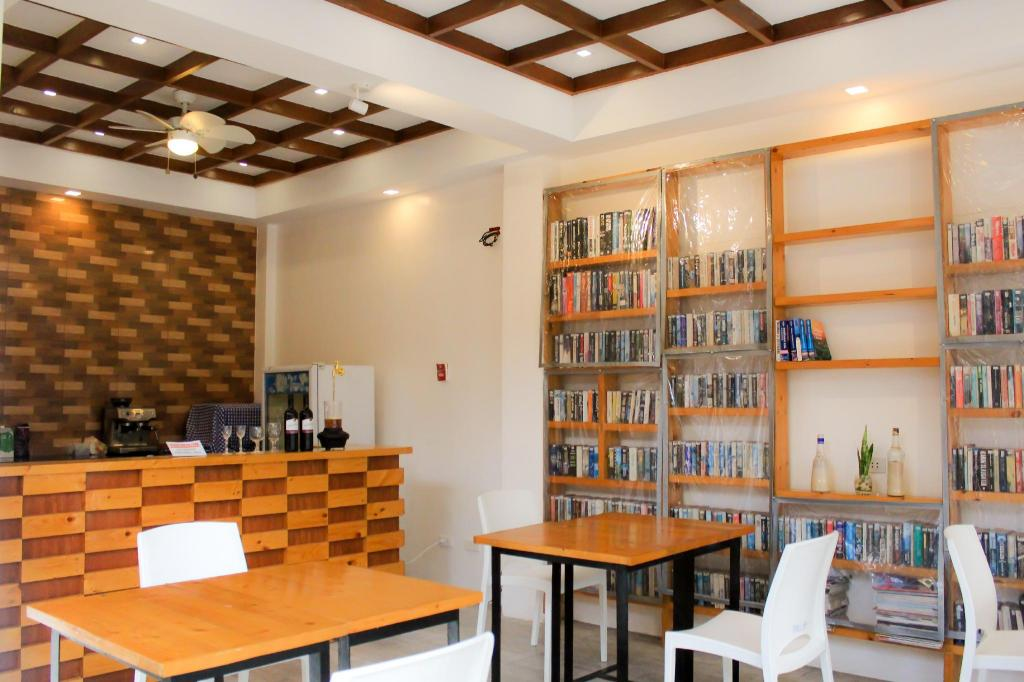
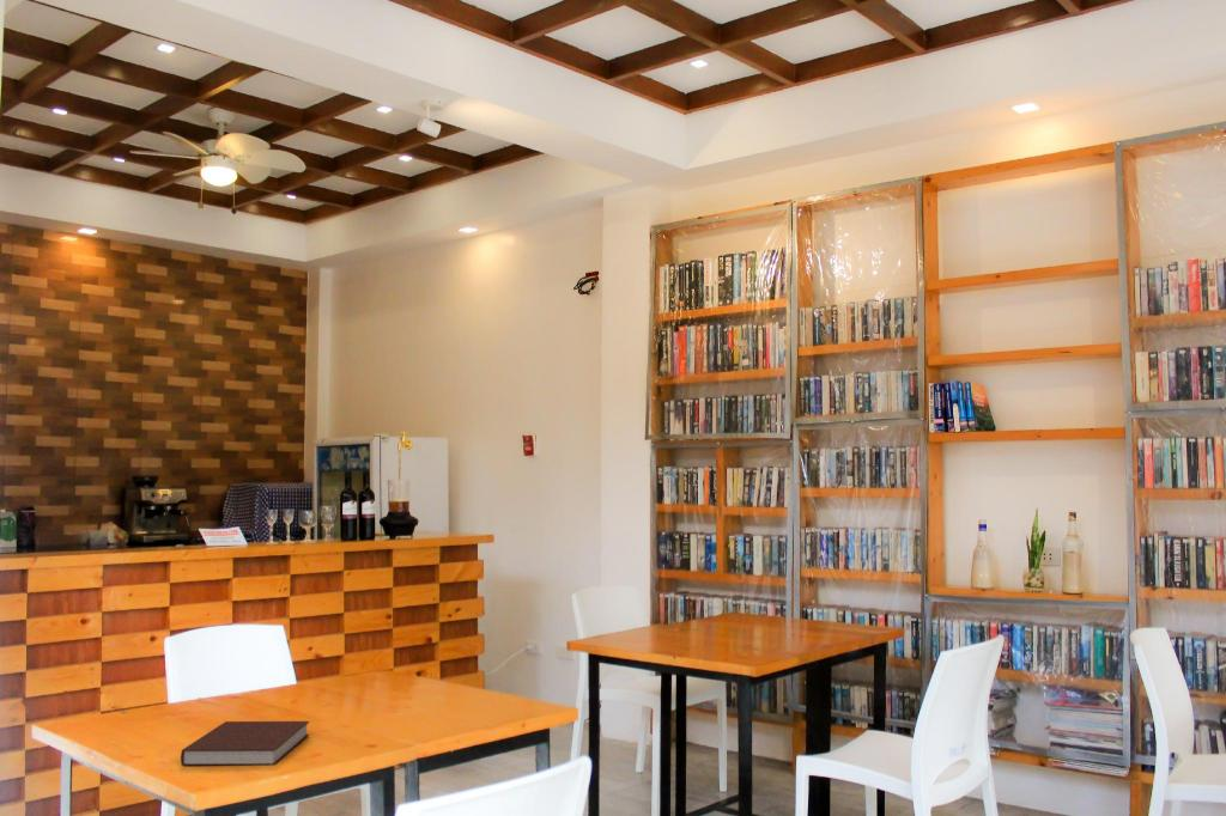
+ notebook (248, 742)
